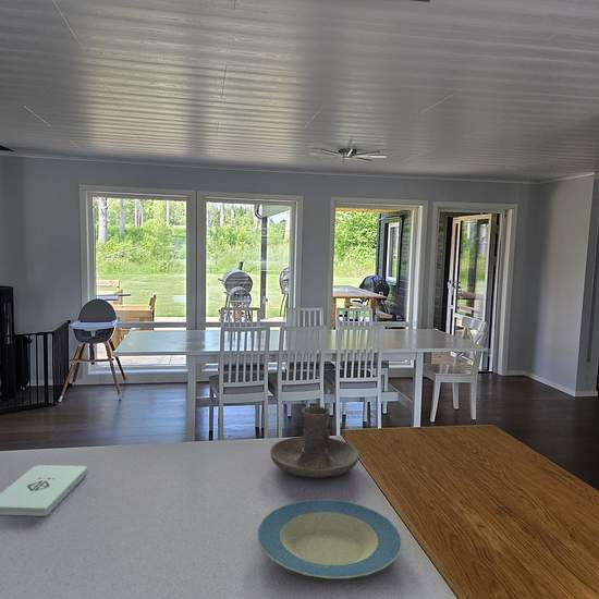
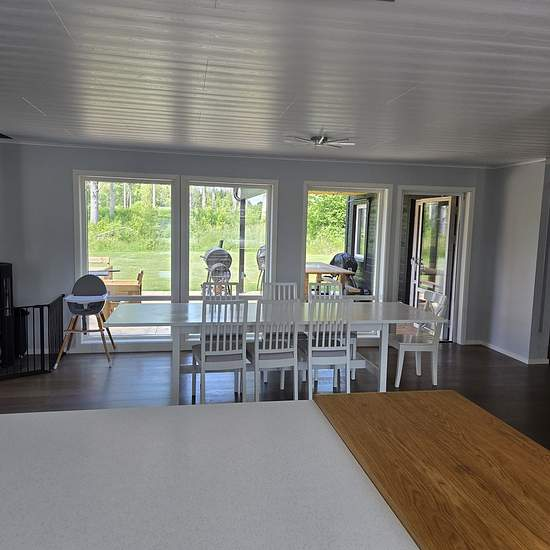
- notepad (40, 488)
- candle holder (316, 435)
- plate (328, 541)
